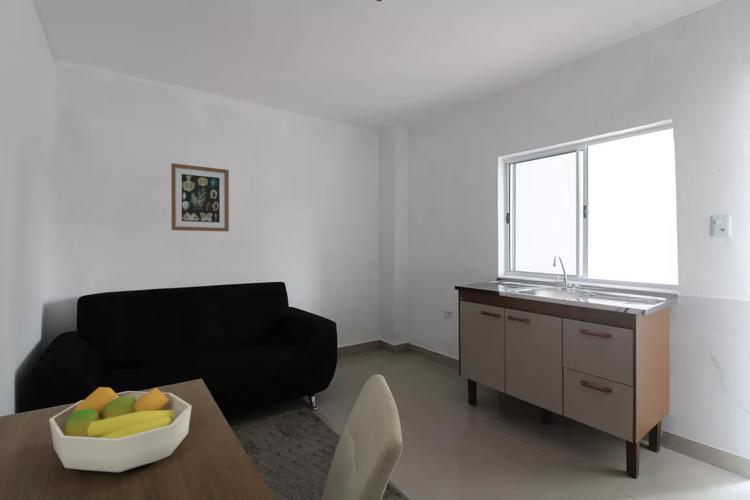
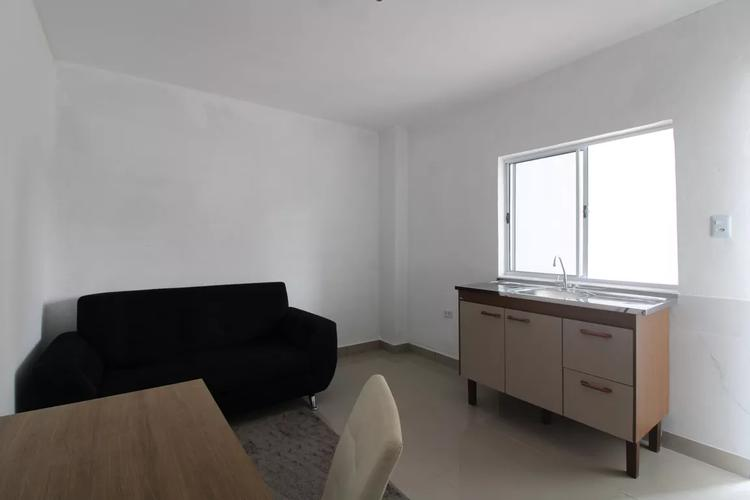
- fruit bowl (123, 422)
- wall art (201, 198)
